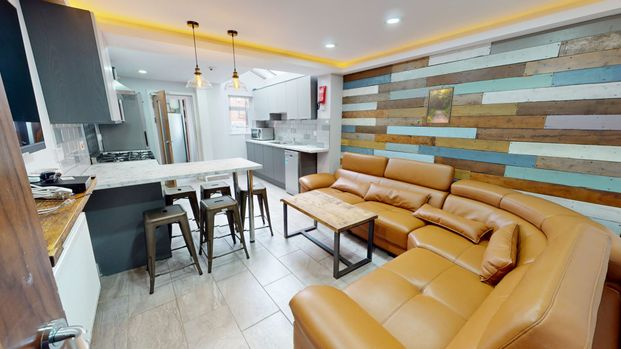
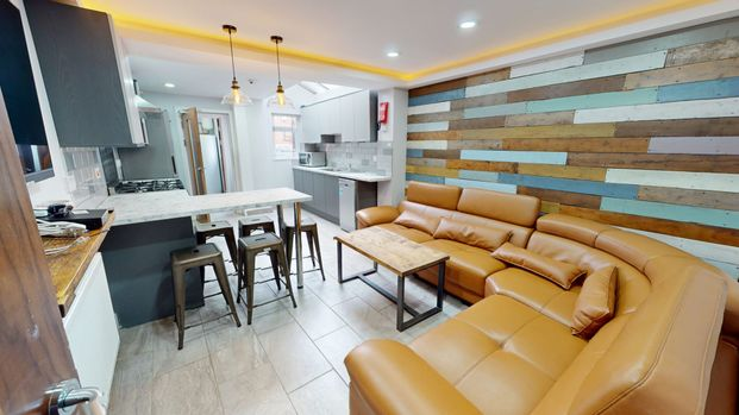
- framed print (439, 106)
